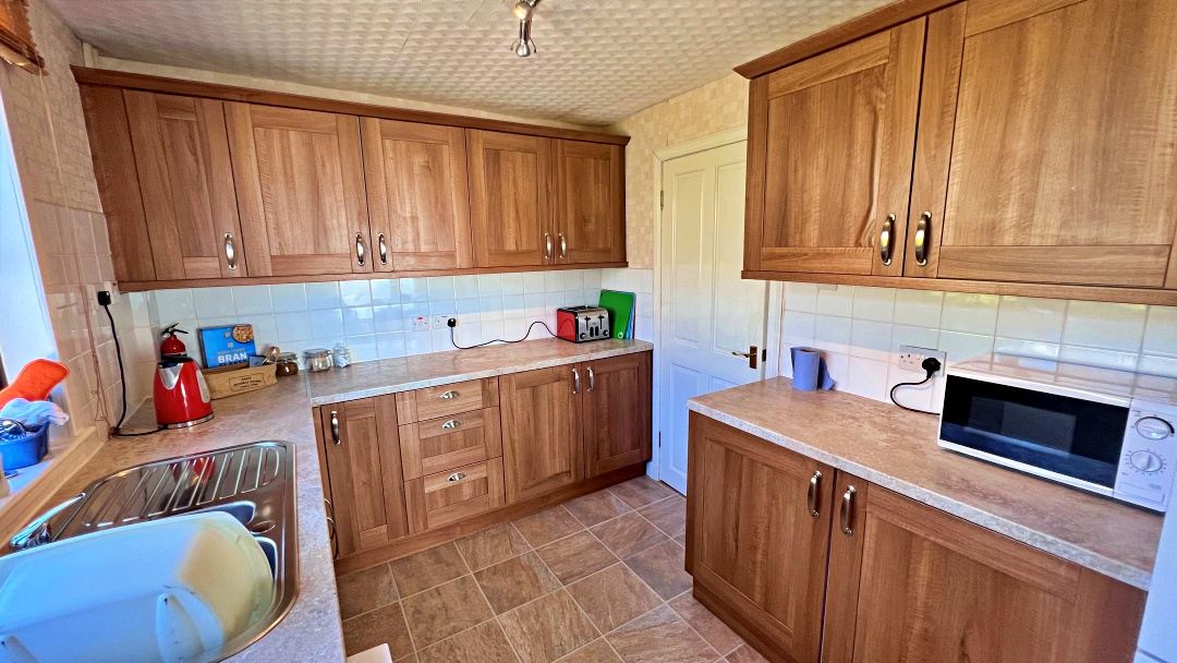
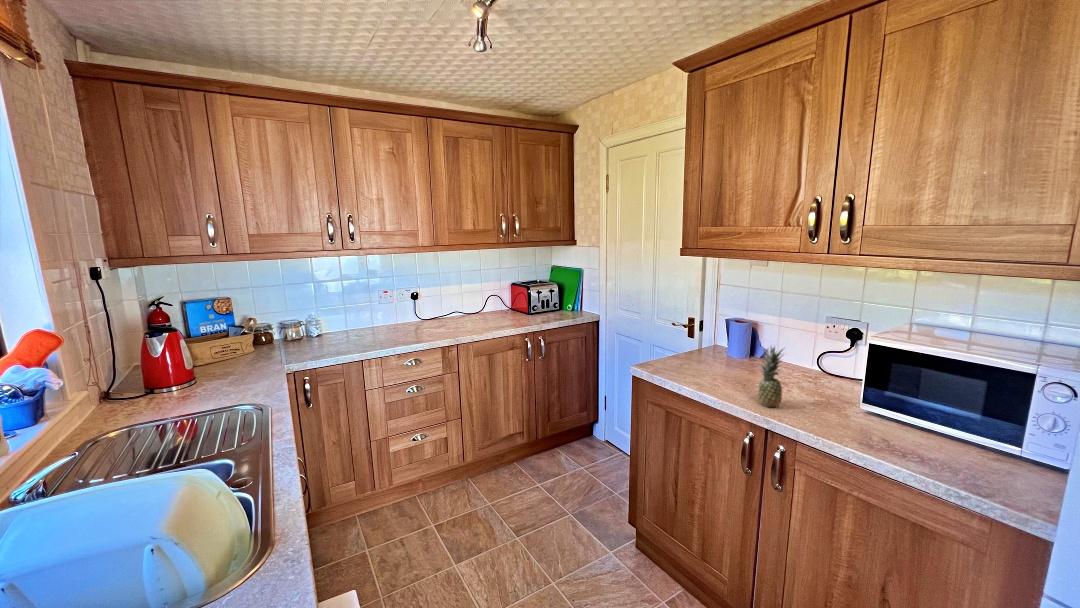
+ fruit (771, 375)
